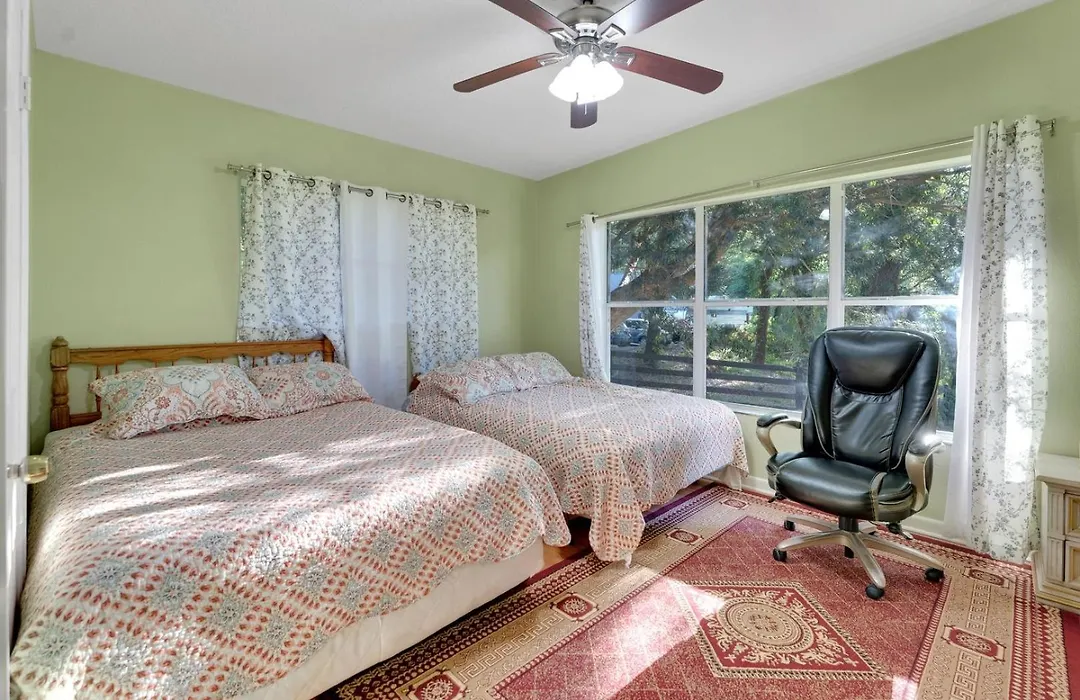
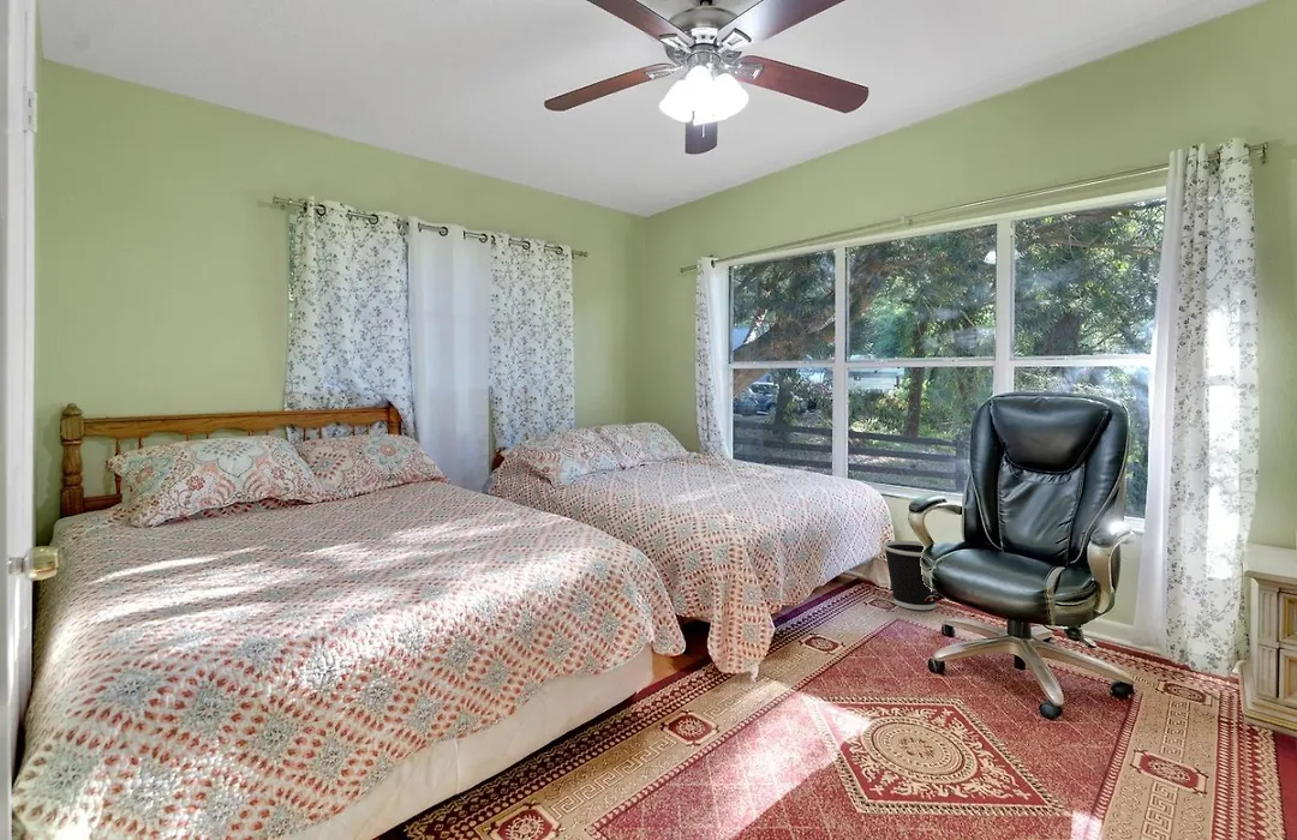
+ wastebasket (914, 575)
